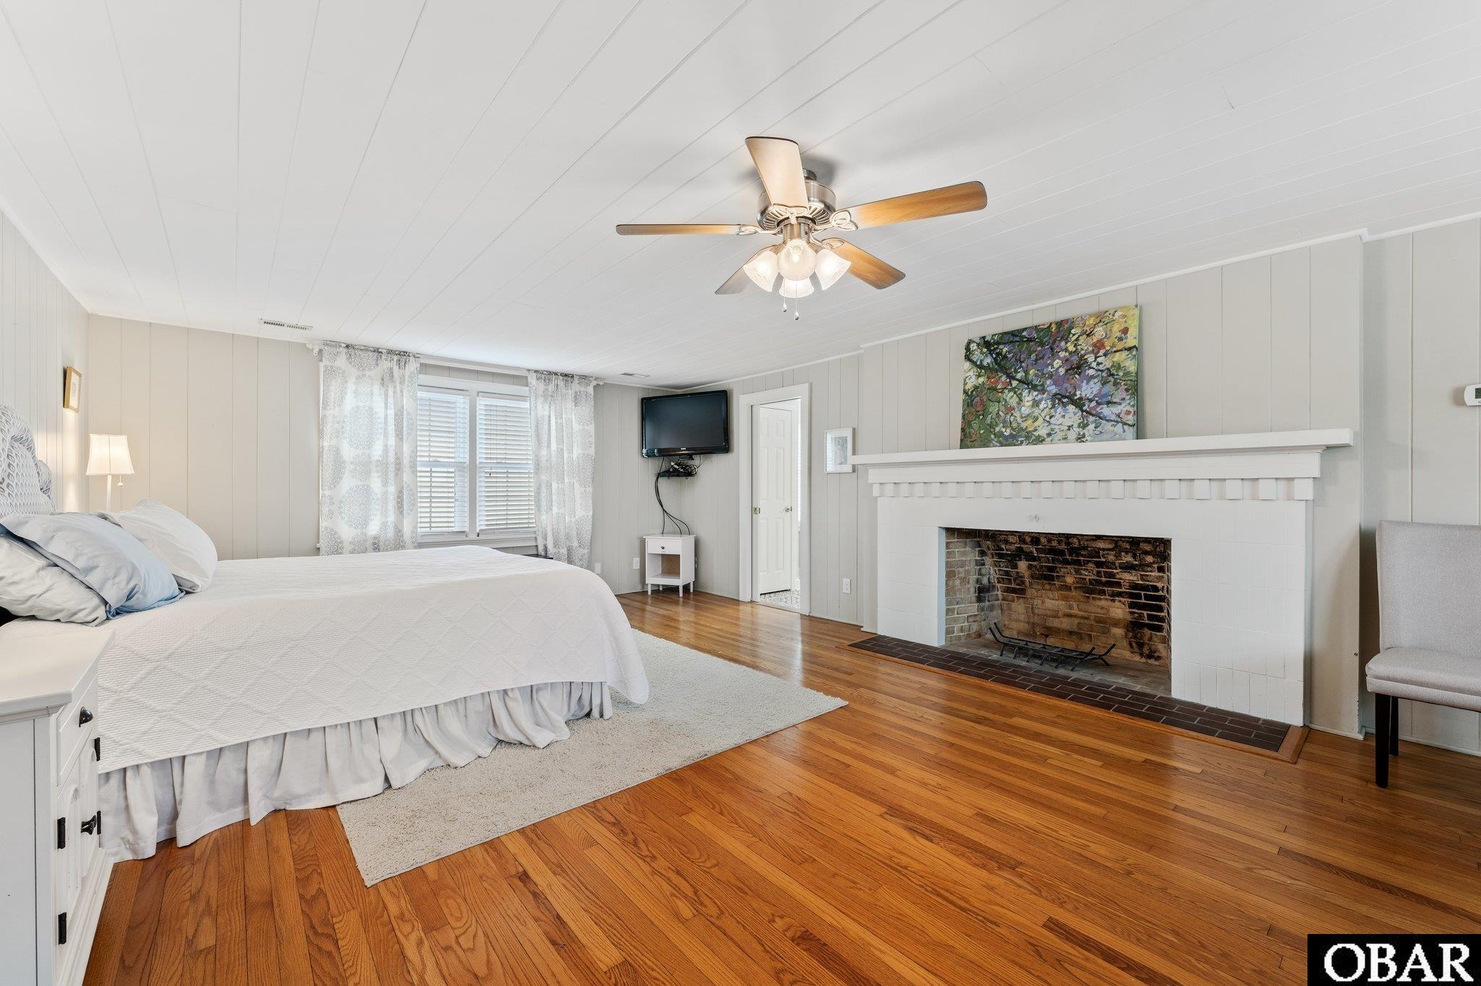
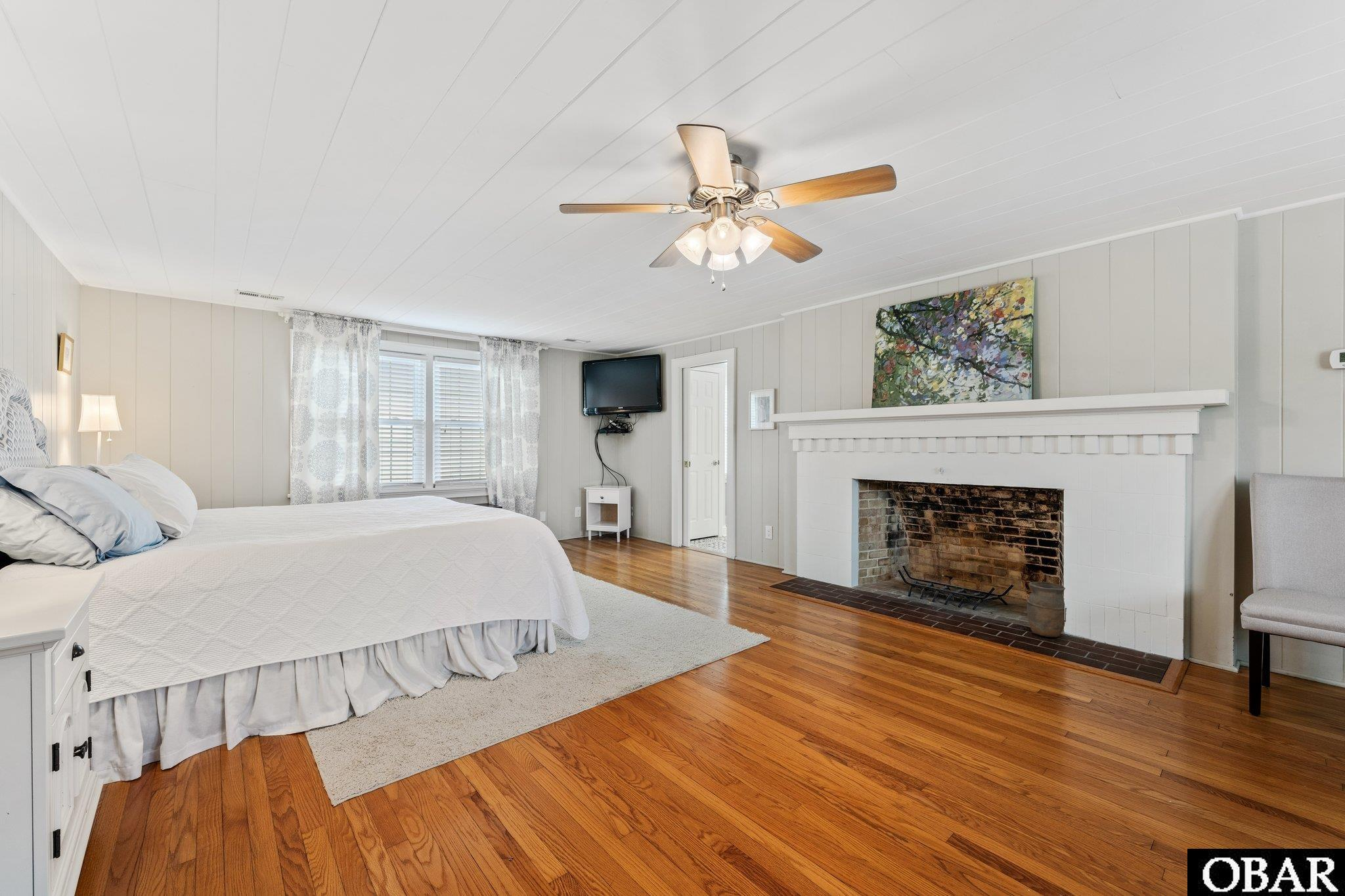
+ vase (1046, 610)
